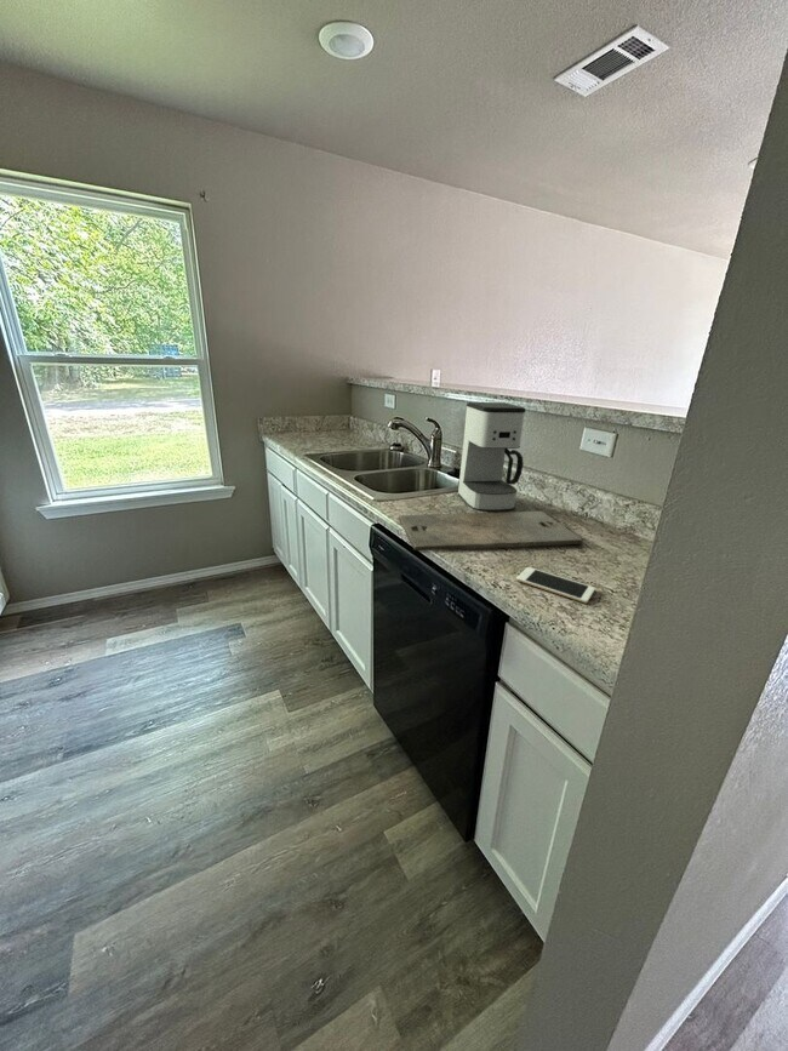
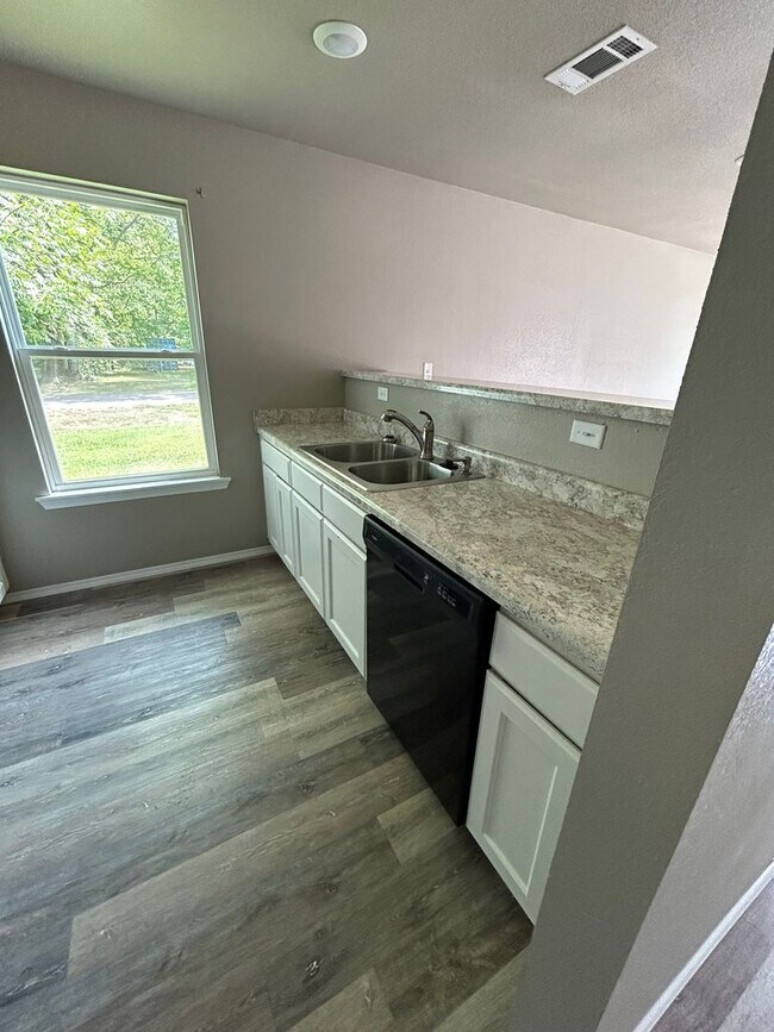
- coffee maker (496, 455)
- cutting board (485, 529)
- cell phone (554, 583)
